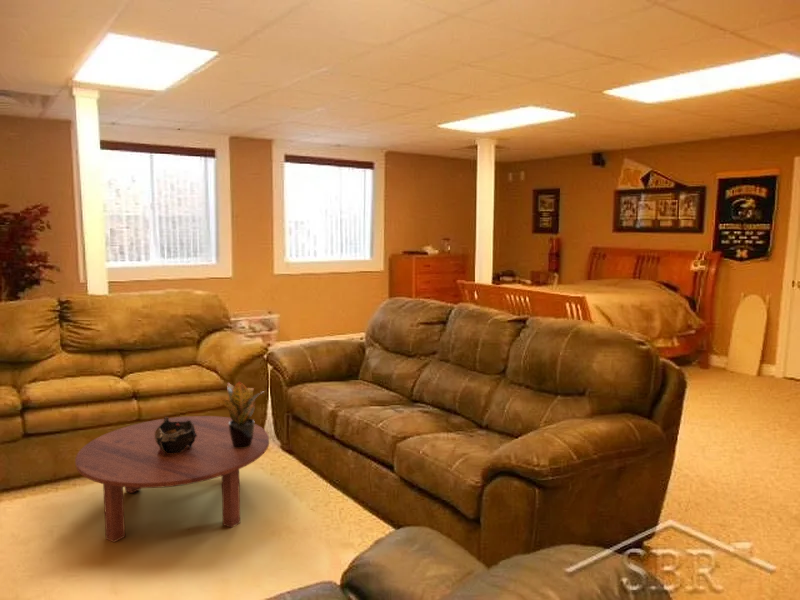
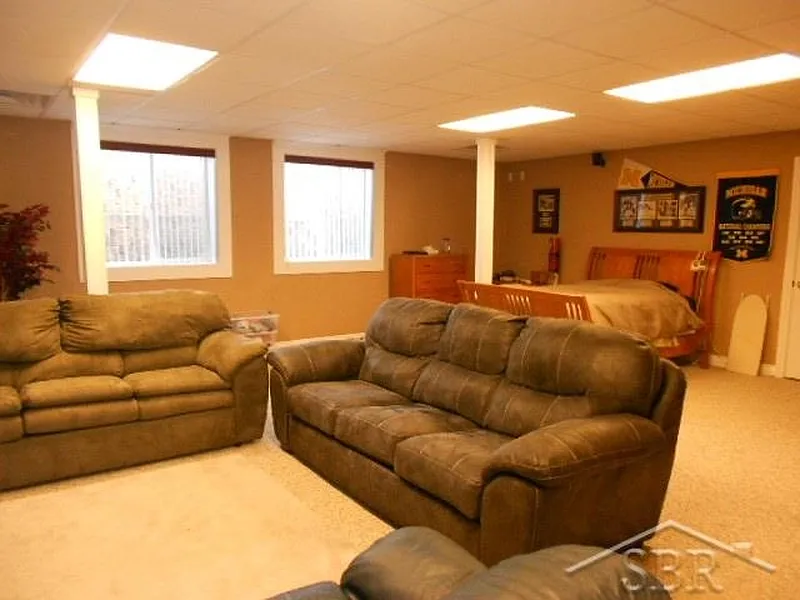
- coffee table (178, 475)
- decorative bowl (175, 435)
- potted plant (242, 410)
